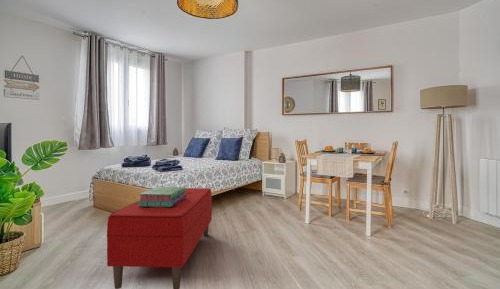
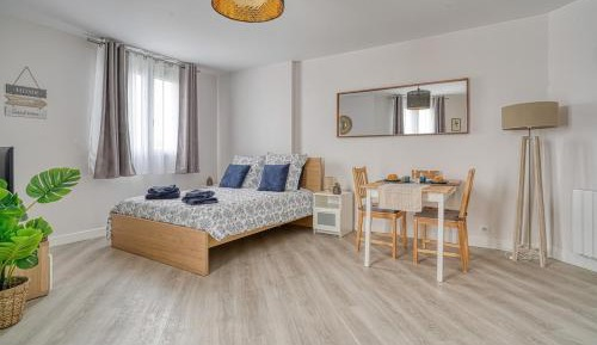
- bench (171, 227)
- stack of books (163, 195)
